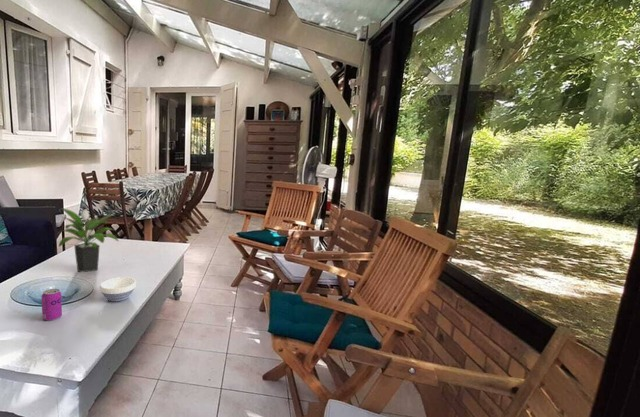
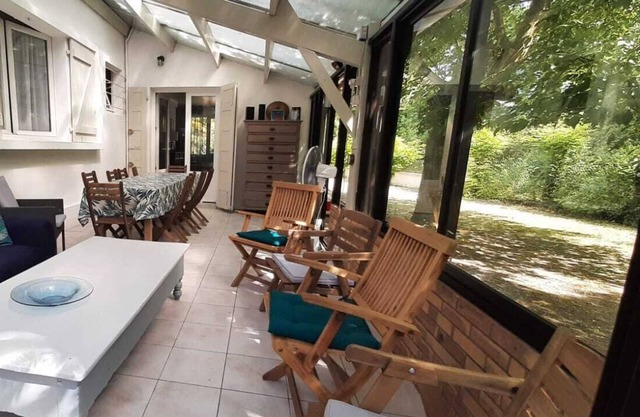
- potted plant (87, 240)
- bowl (118, 290)
- beverage can (51, 304)
